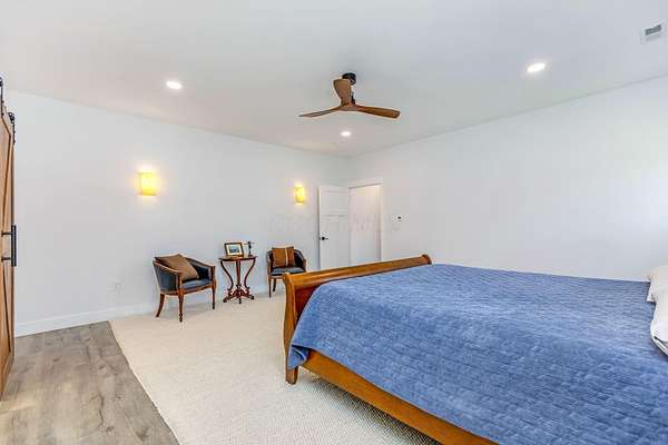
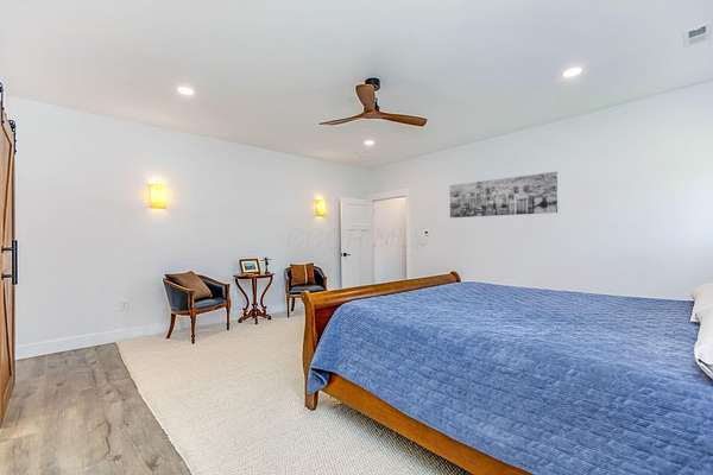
+ wall art (497, 197)
